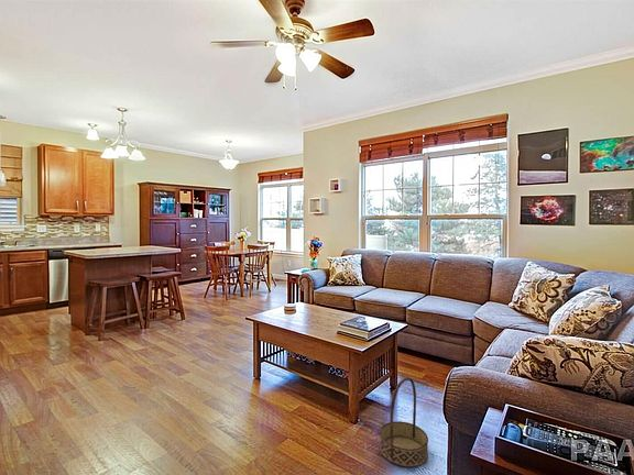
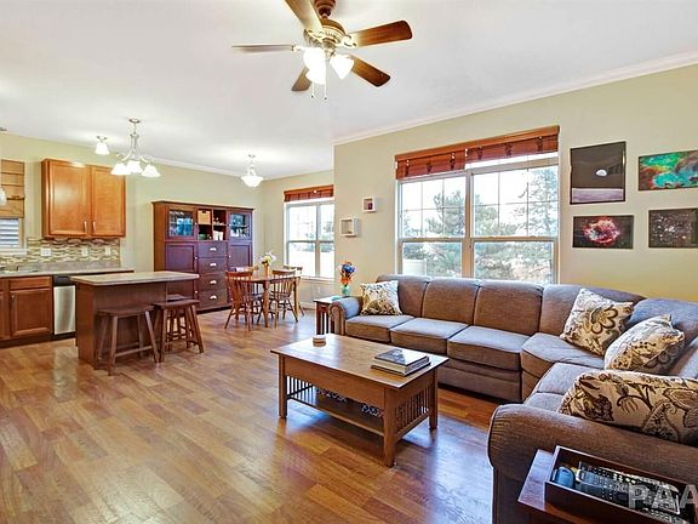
- basket (401, 421)
